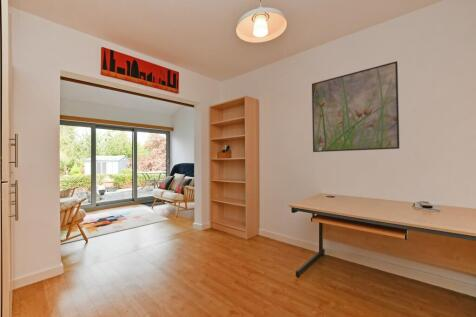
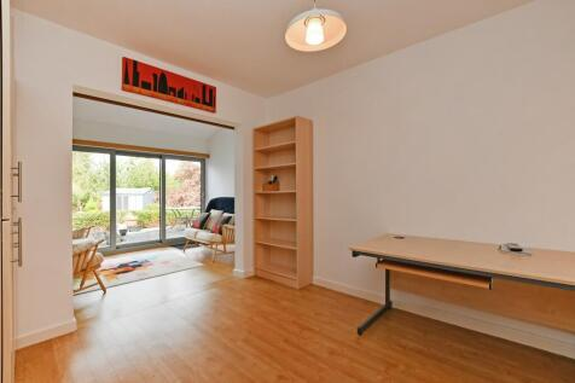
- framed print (350, 112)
